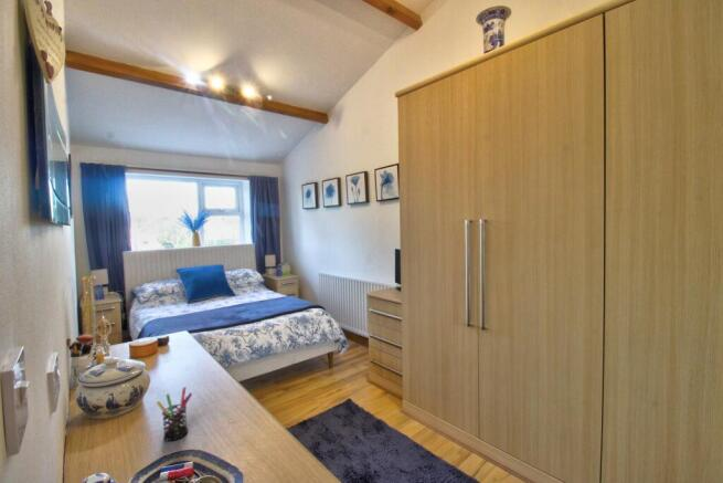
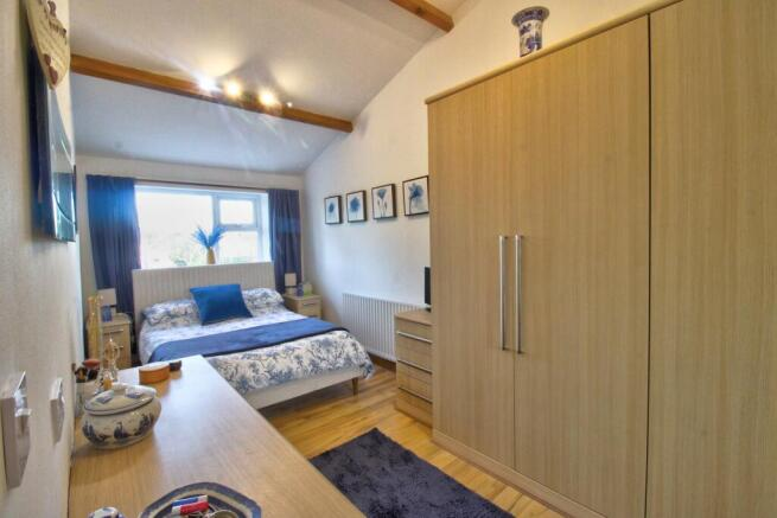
- pen holder (174, 411)
